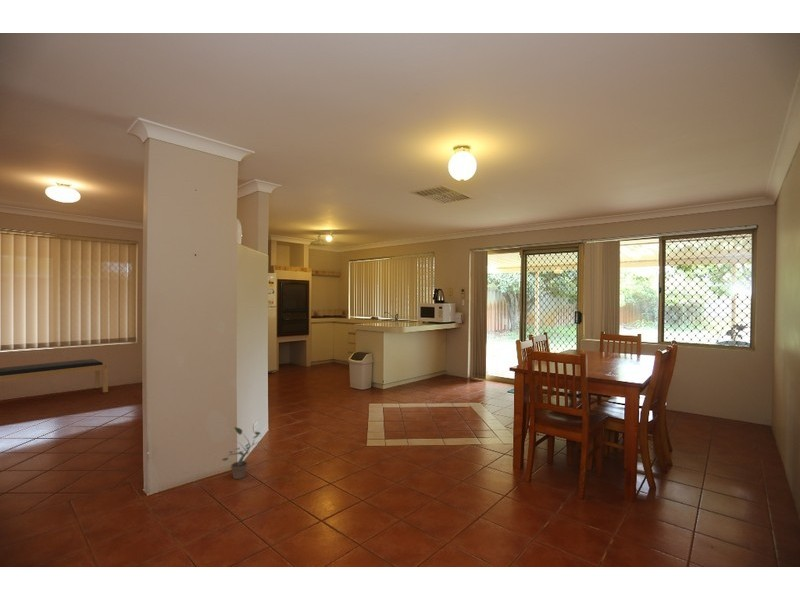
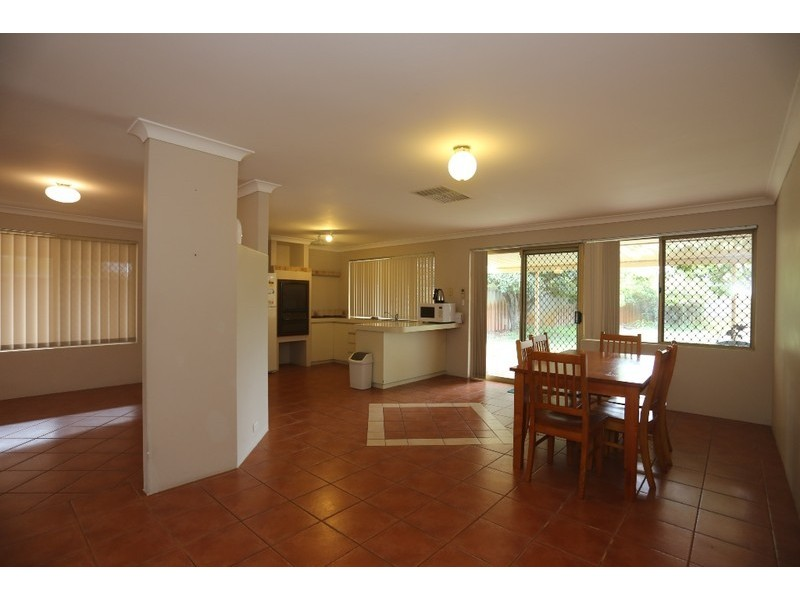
- potted plant (243, 451)
- bench (45, 376)
